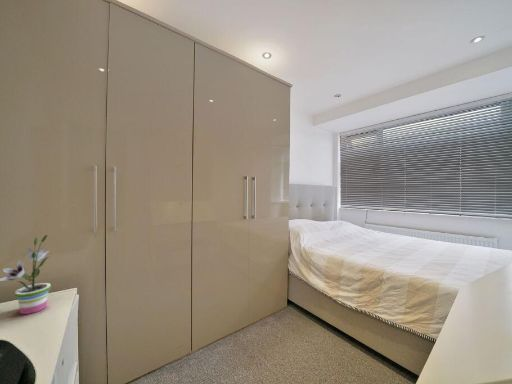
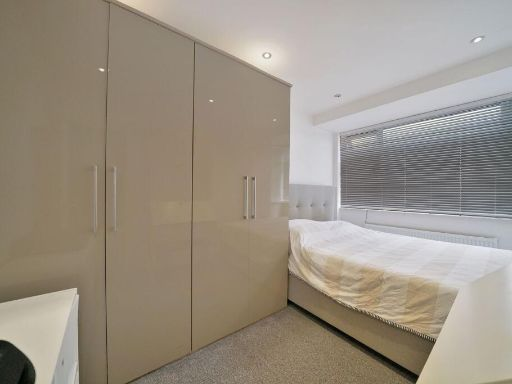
- potted plant (26, 274)
